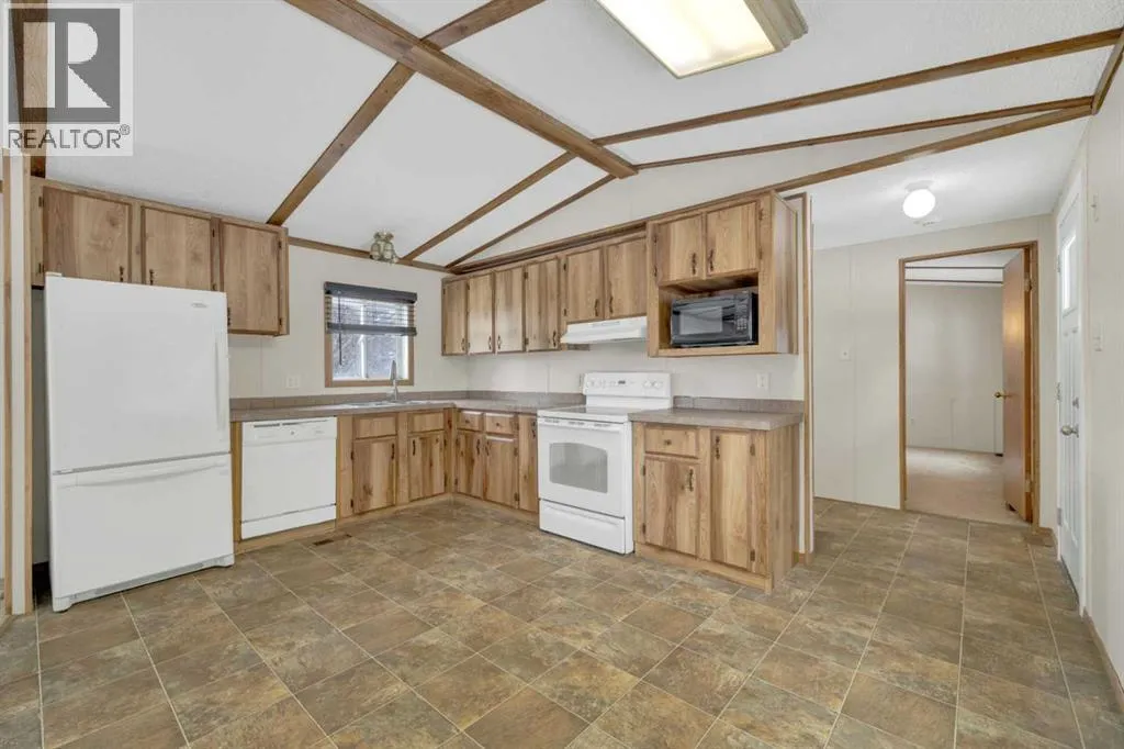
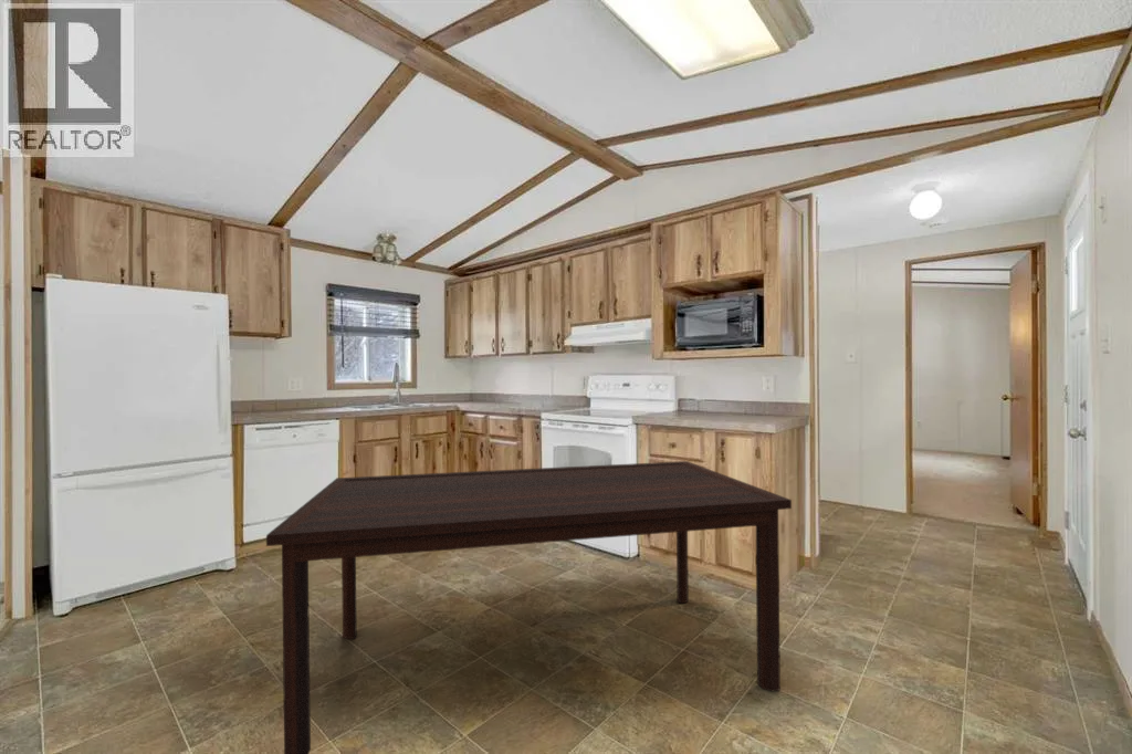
+ dining table (532, 543)
